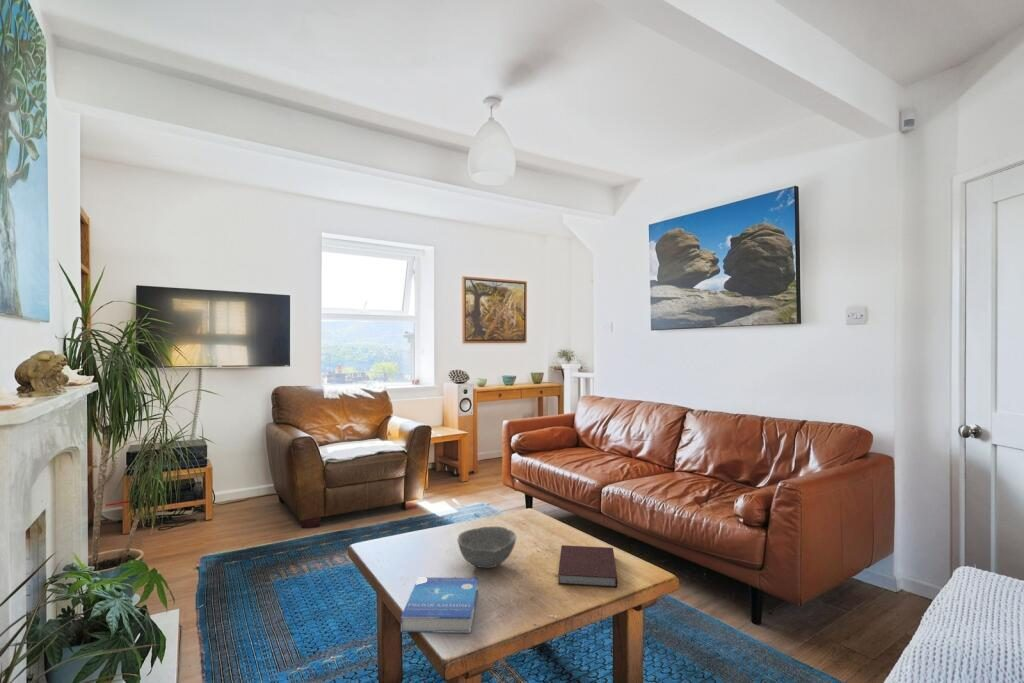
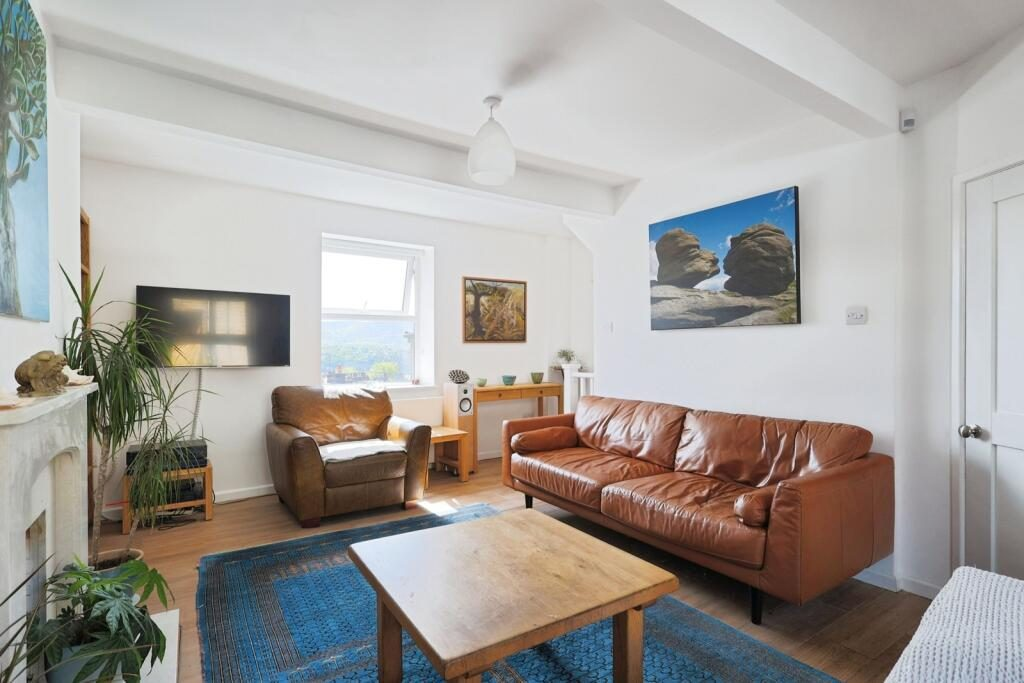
- book (442, 602)
- notebook (587, 564)
- bowl (486, 550)
